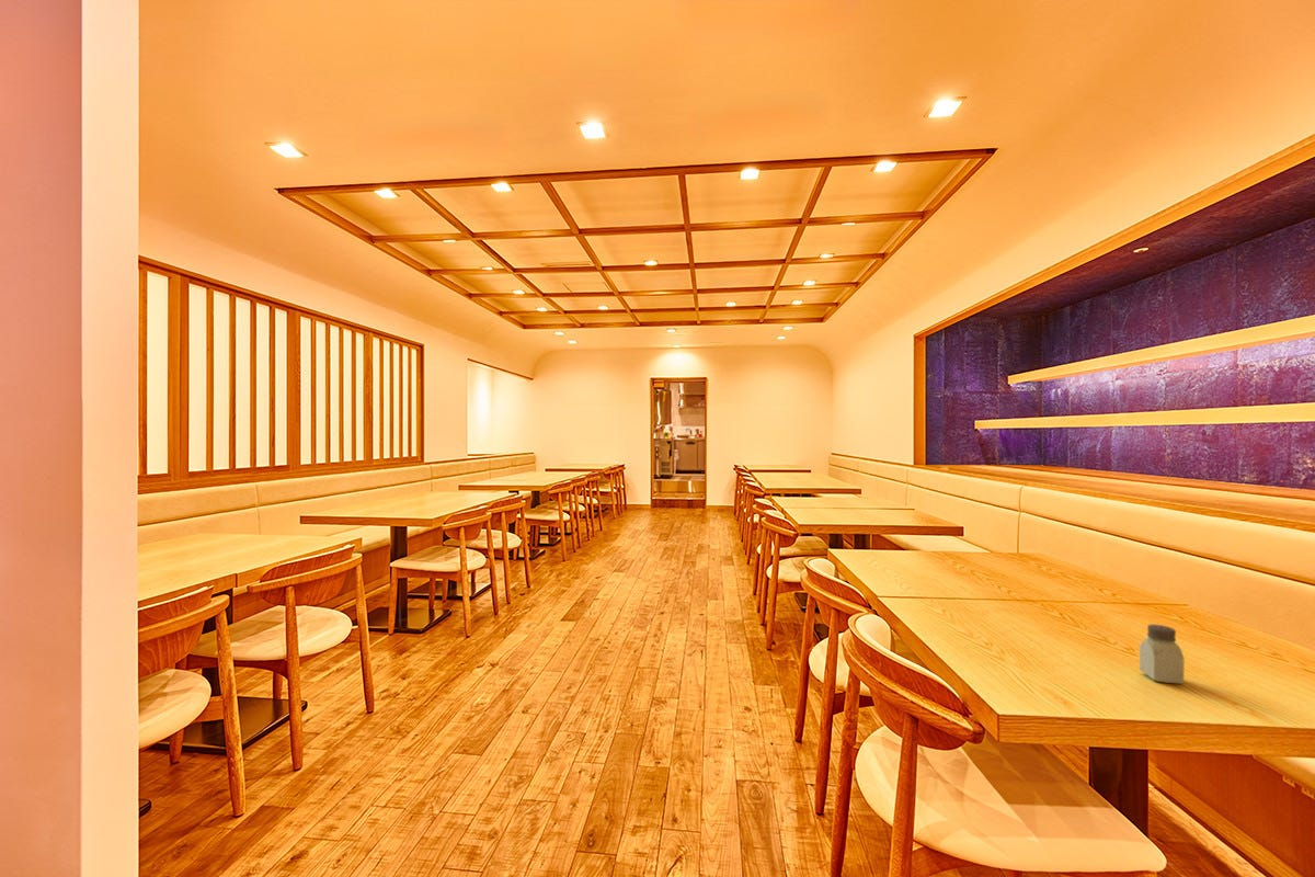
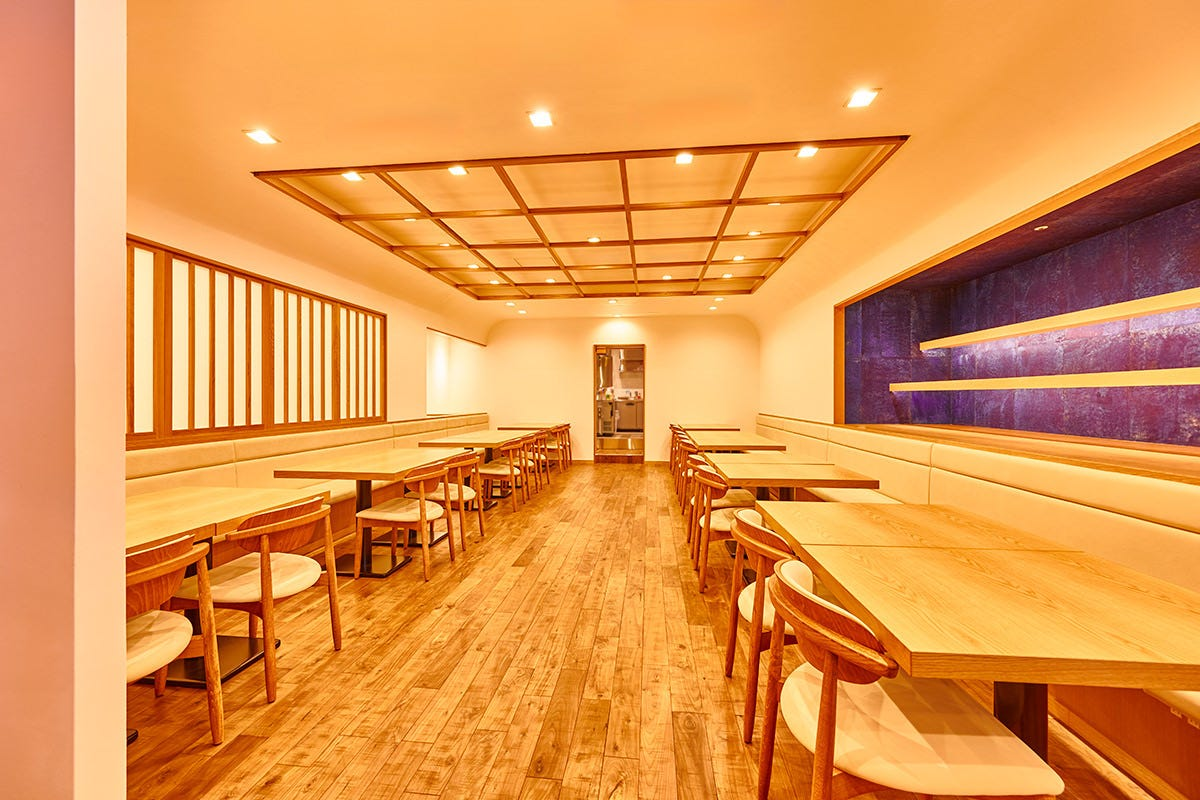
- saltshaker (1160, 652)
